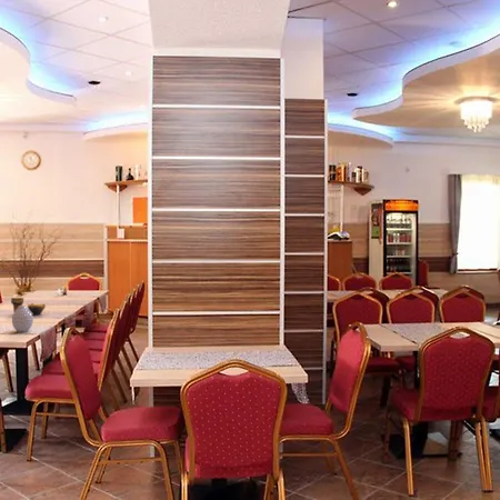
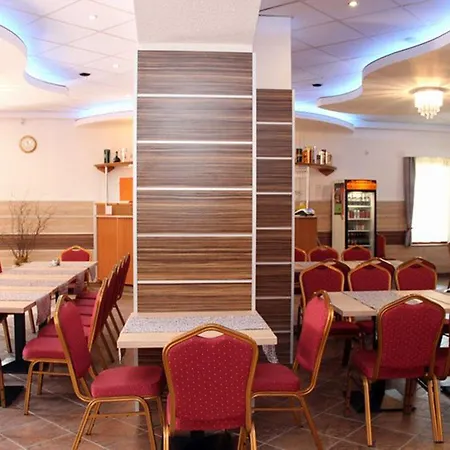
- decorative bowl (28, 306)
- vase (22, 318)
